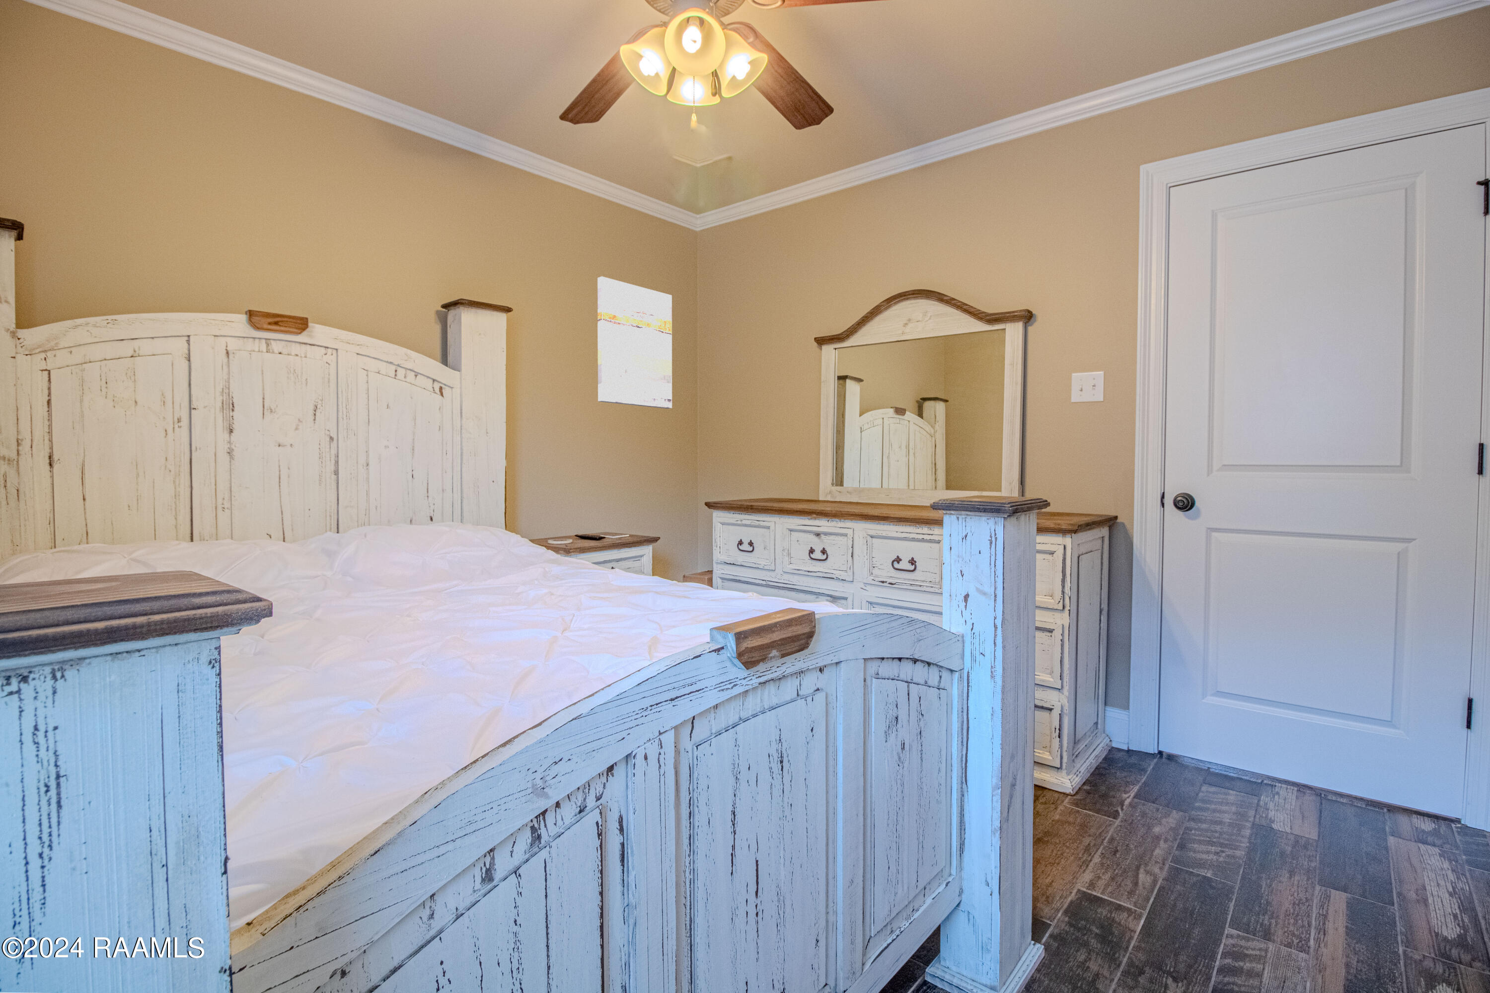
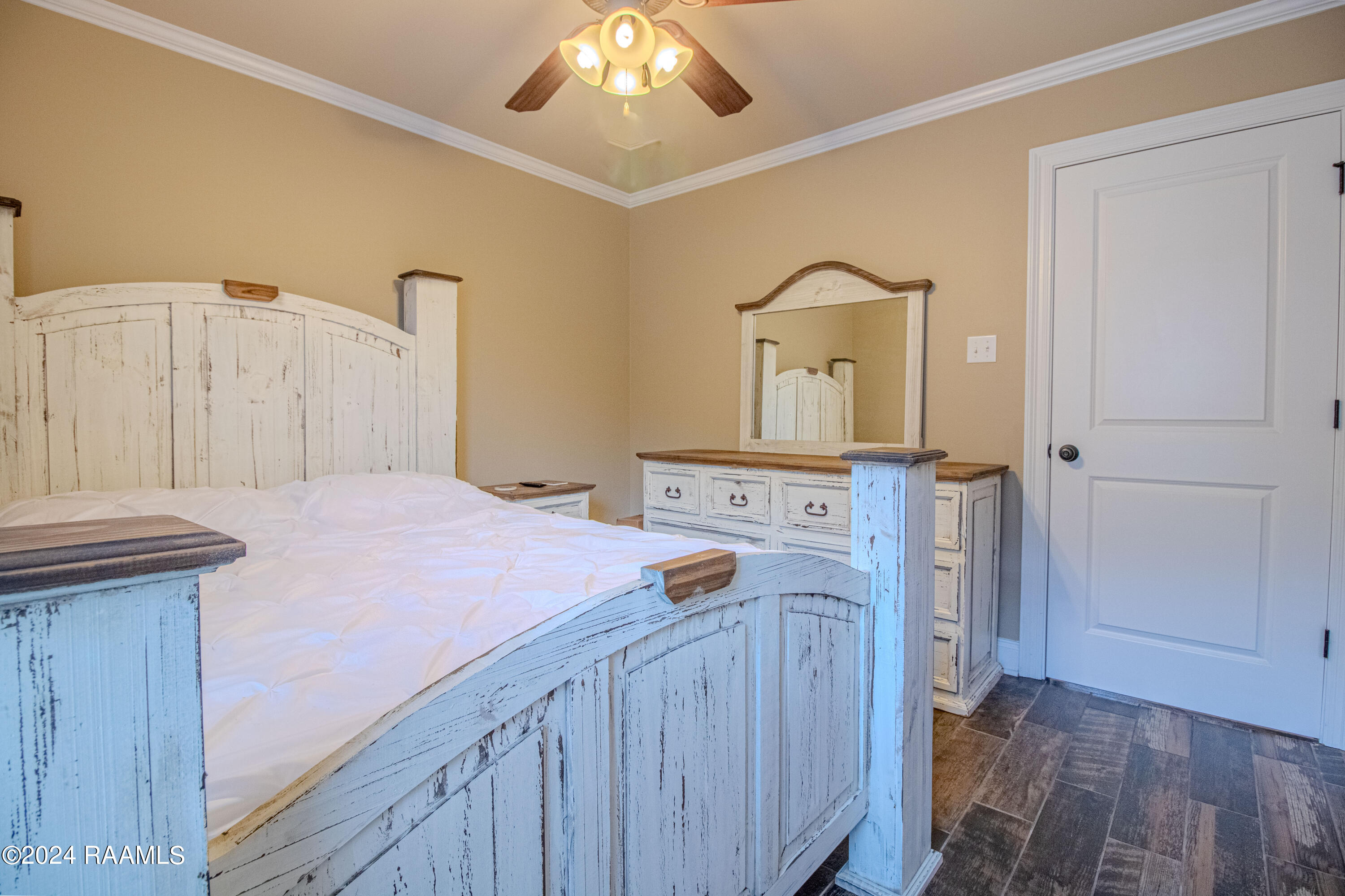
- wall art (636, 346)
